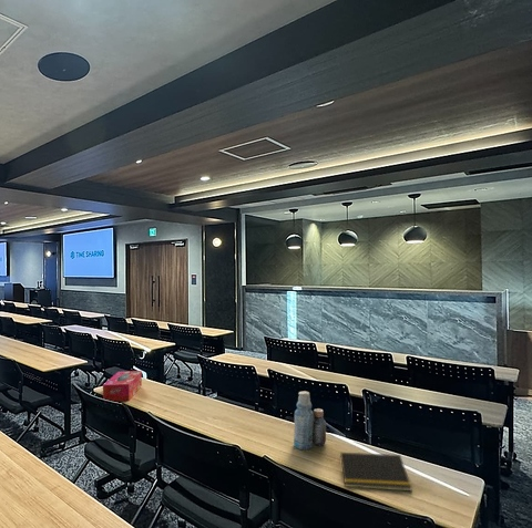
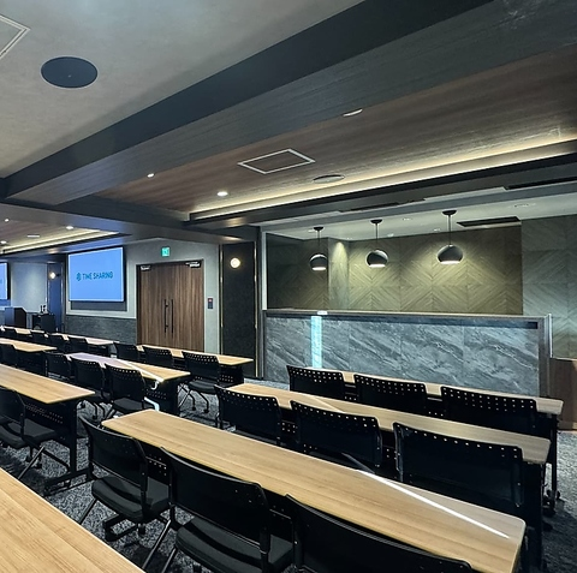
- tissue box (123, 385)
- bottle (309, 417)
- notepad (374, 469)
